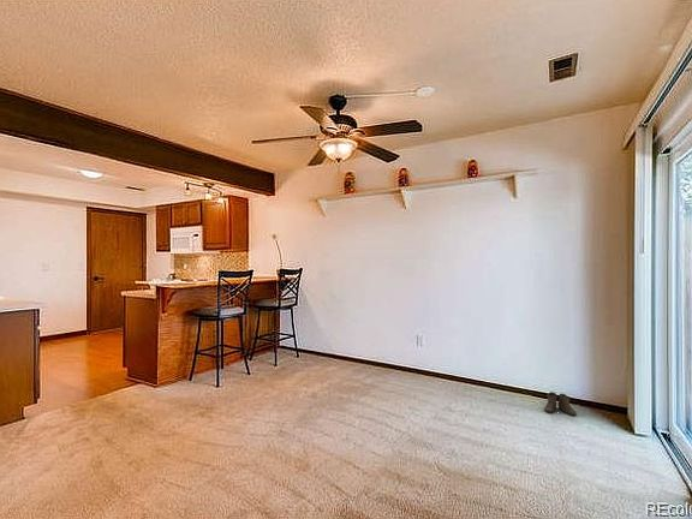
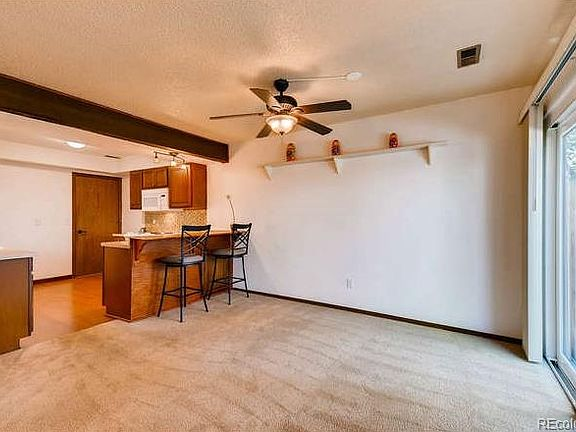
- boots (557, 404)
